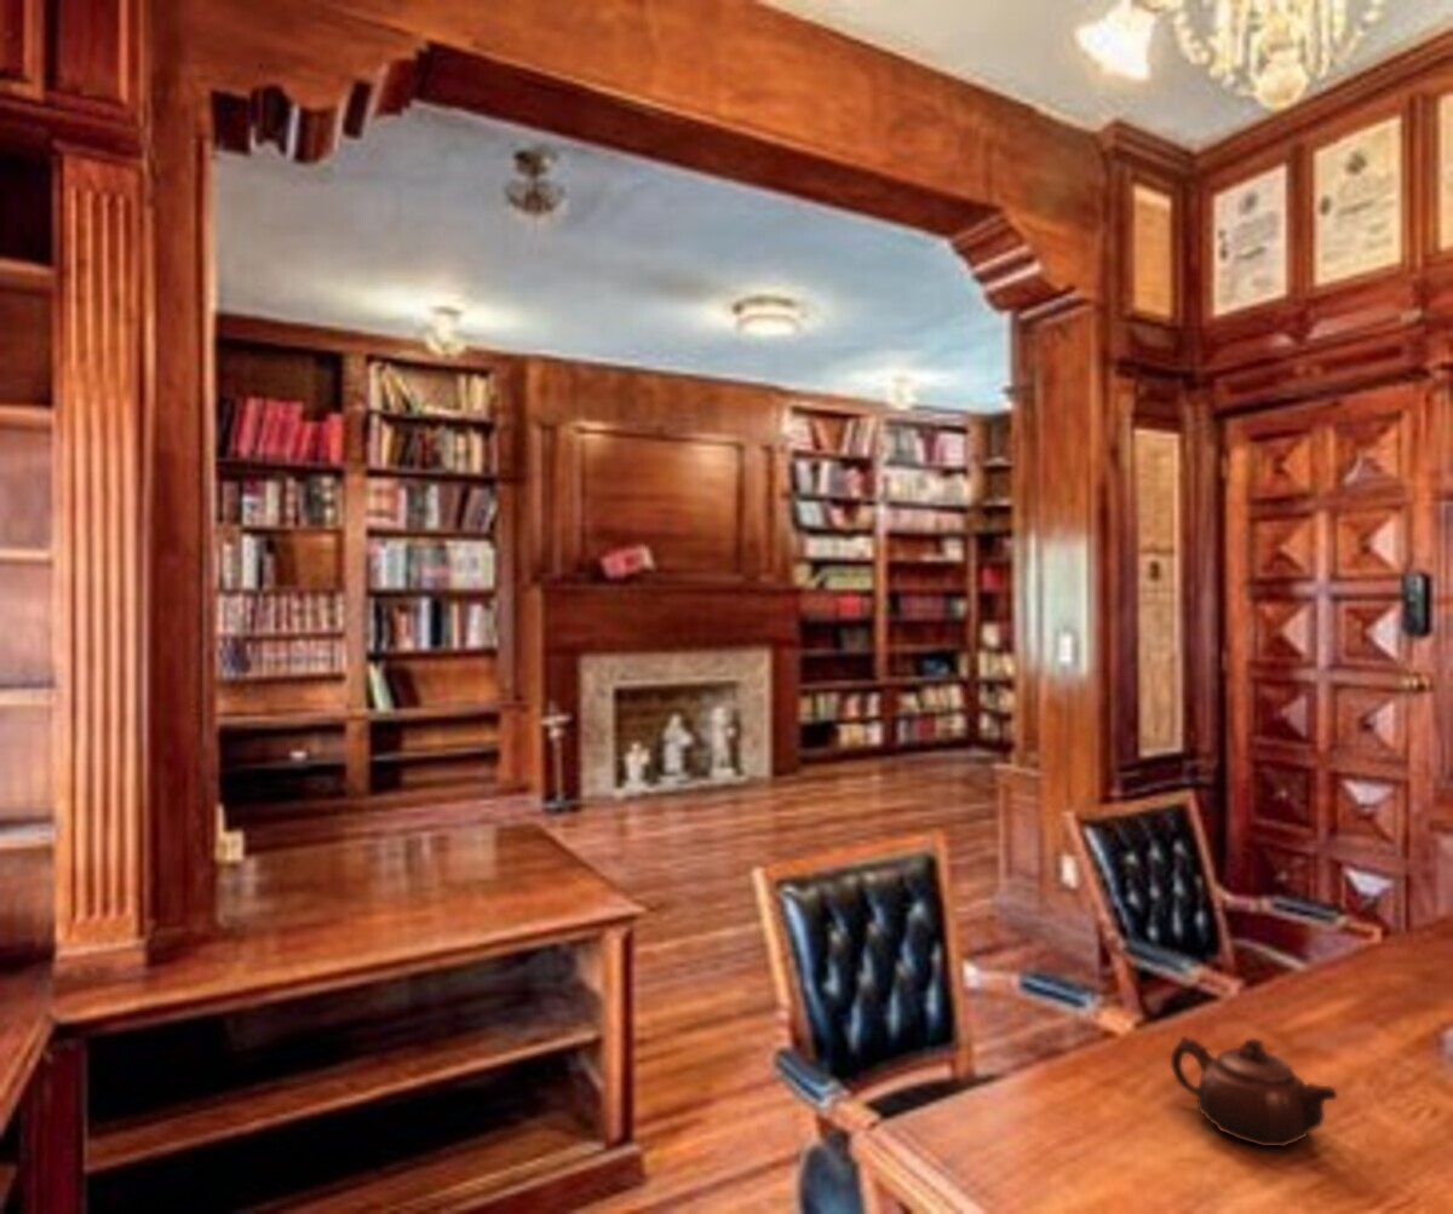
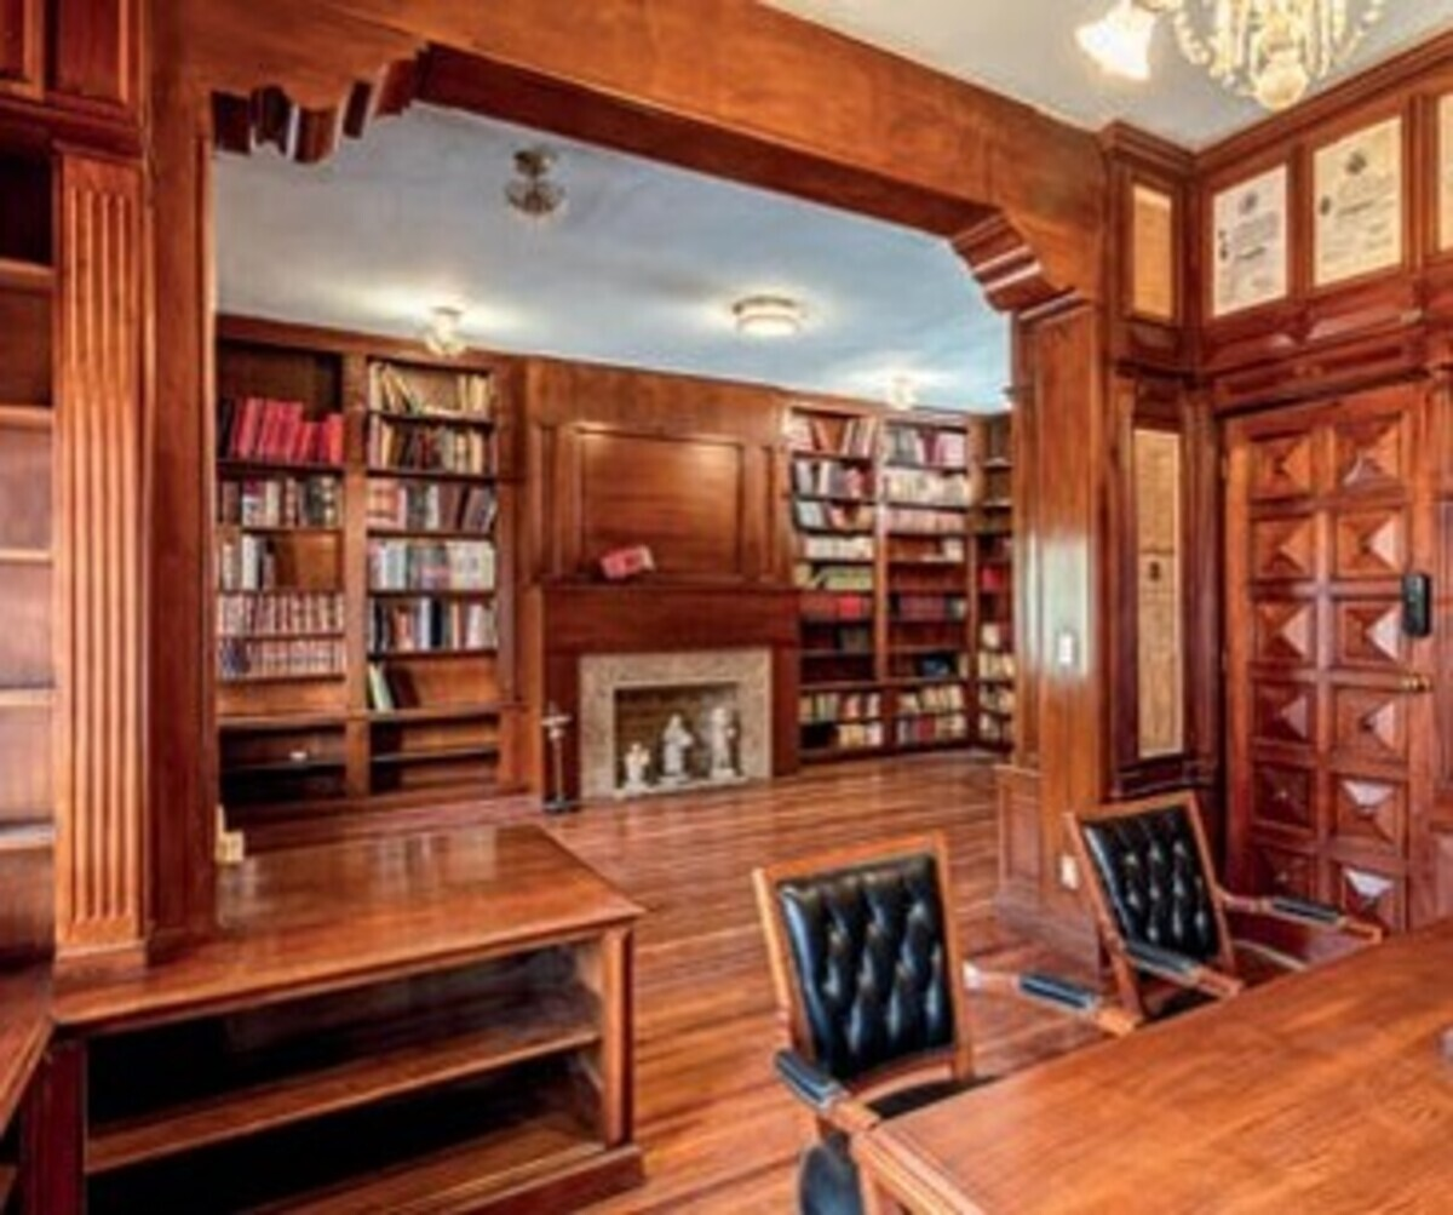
- teapot (1250, 1080)
